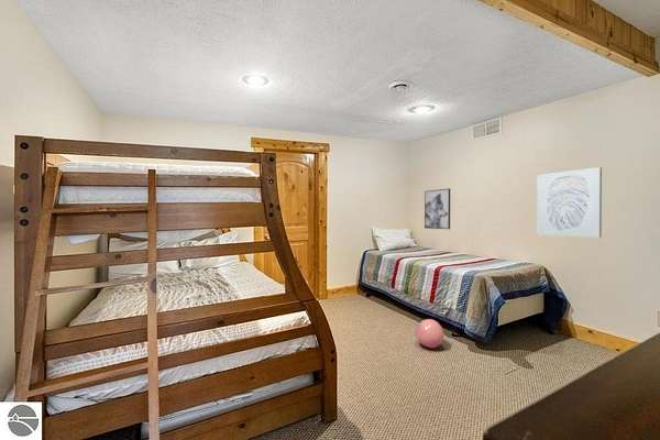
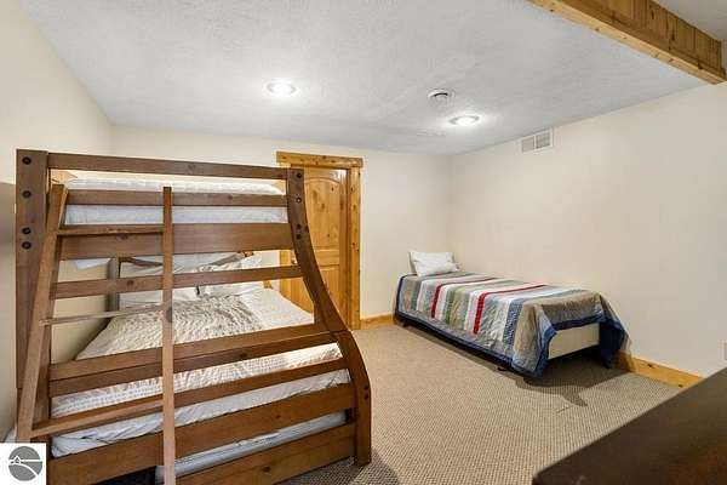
- wall art (566, 204)
- wall art (437, 209)
- ball (429, 332)
